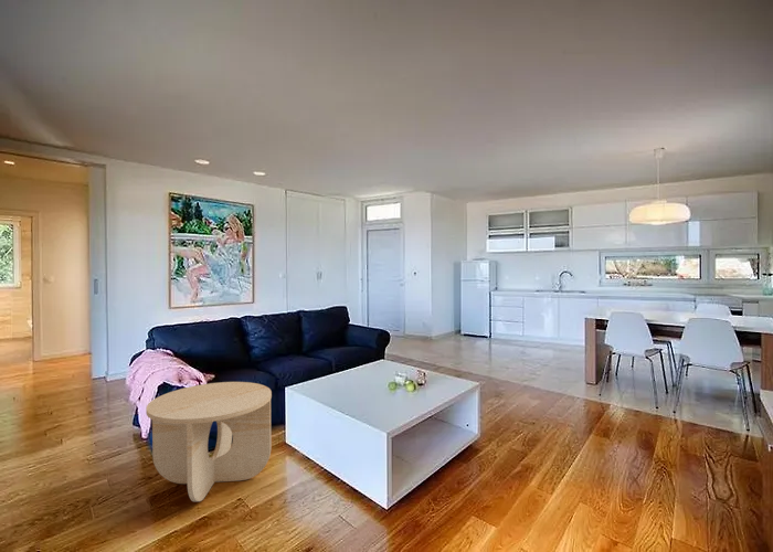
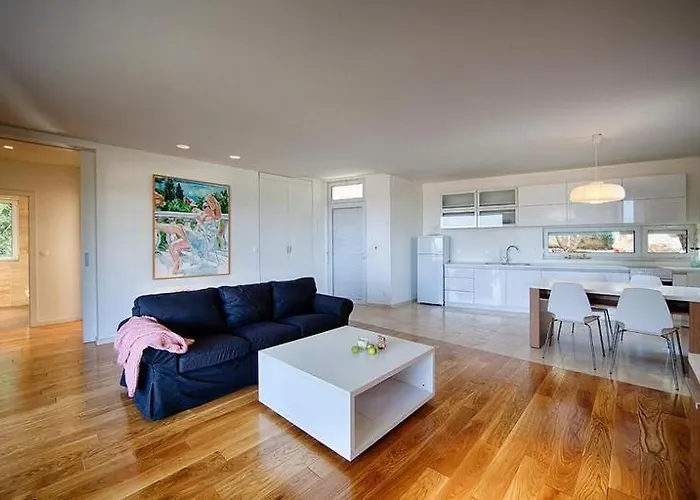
- side table (216, 440)
